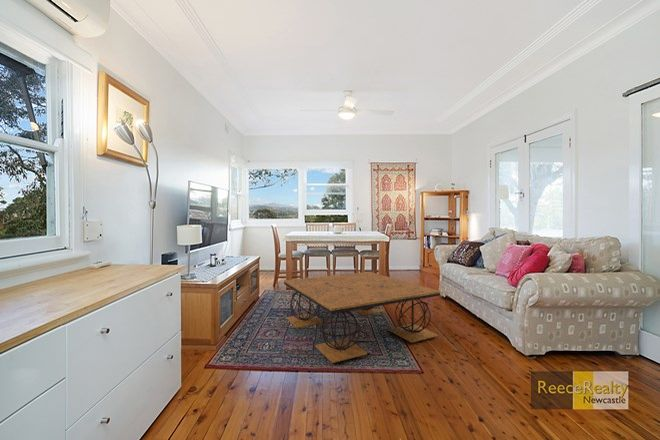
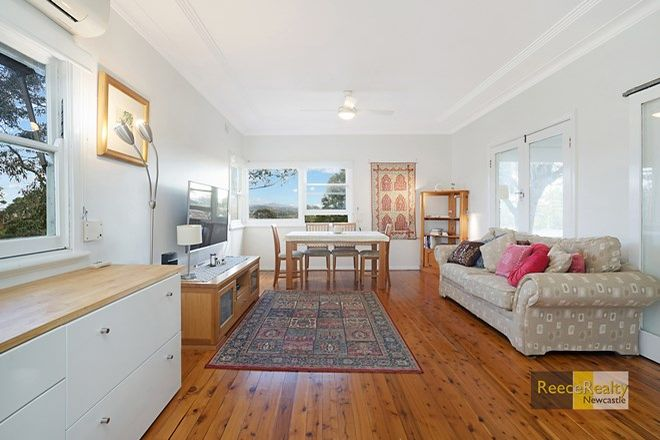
- coffee table (355, 306)
